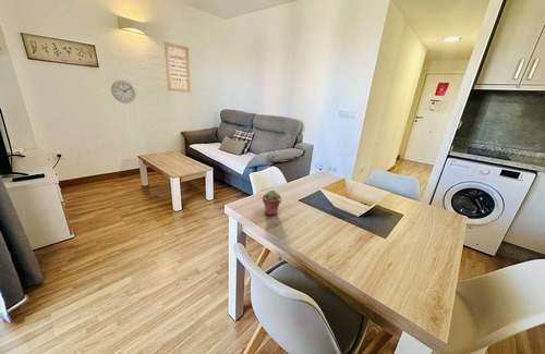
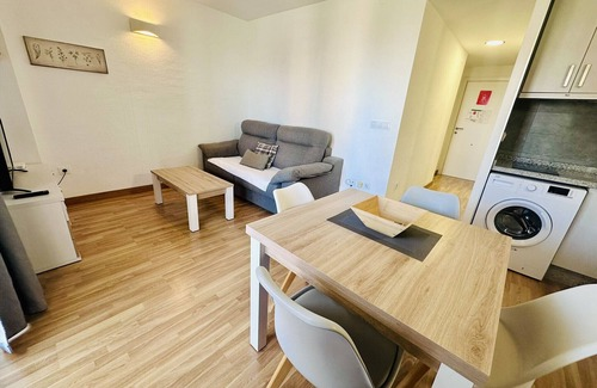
- wall art (178, 69)
- wall clock (124, 91)
- potted succulent (271, 200)
